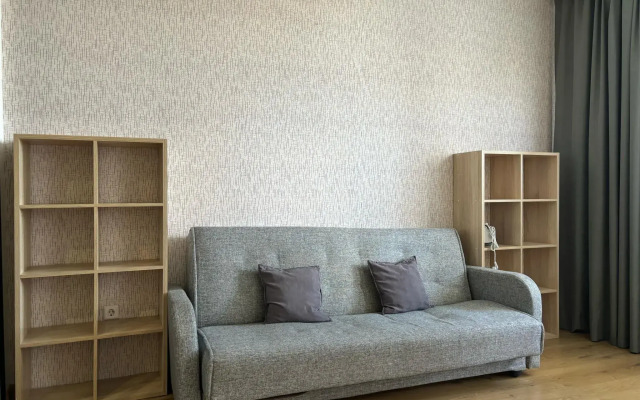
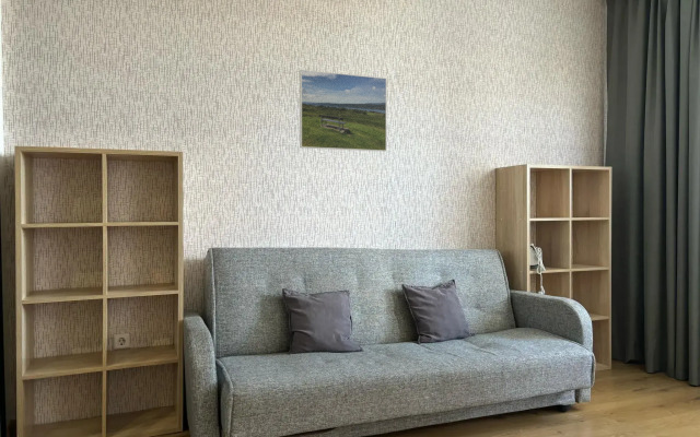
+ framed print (343, 111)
